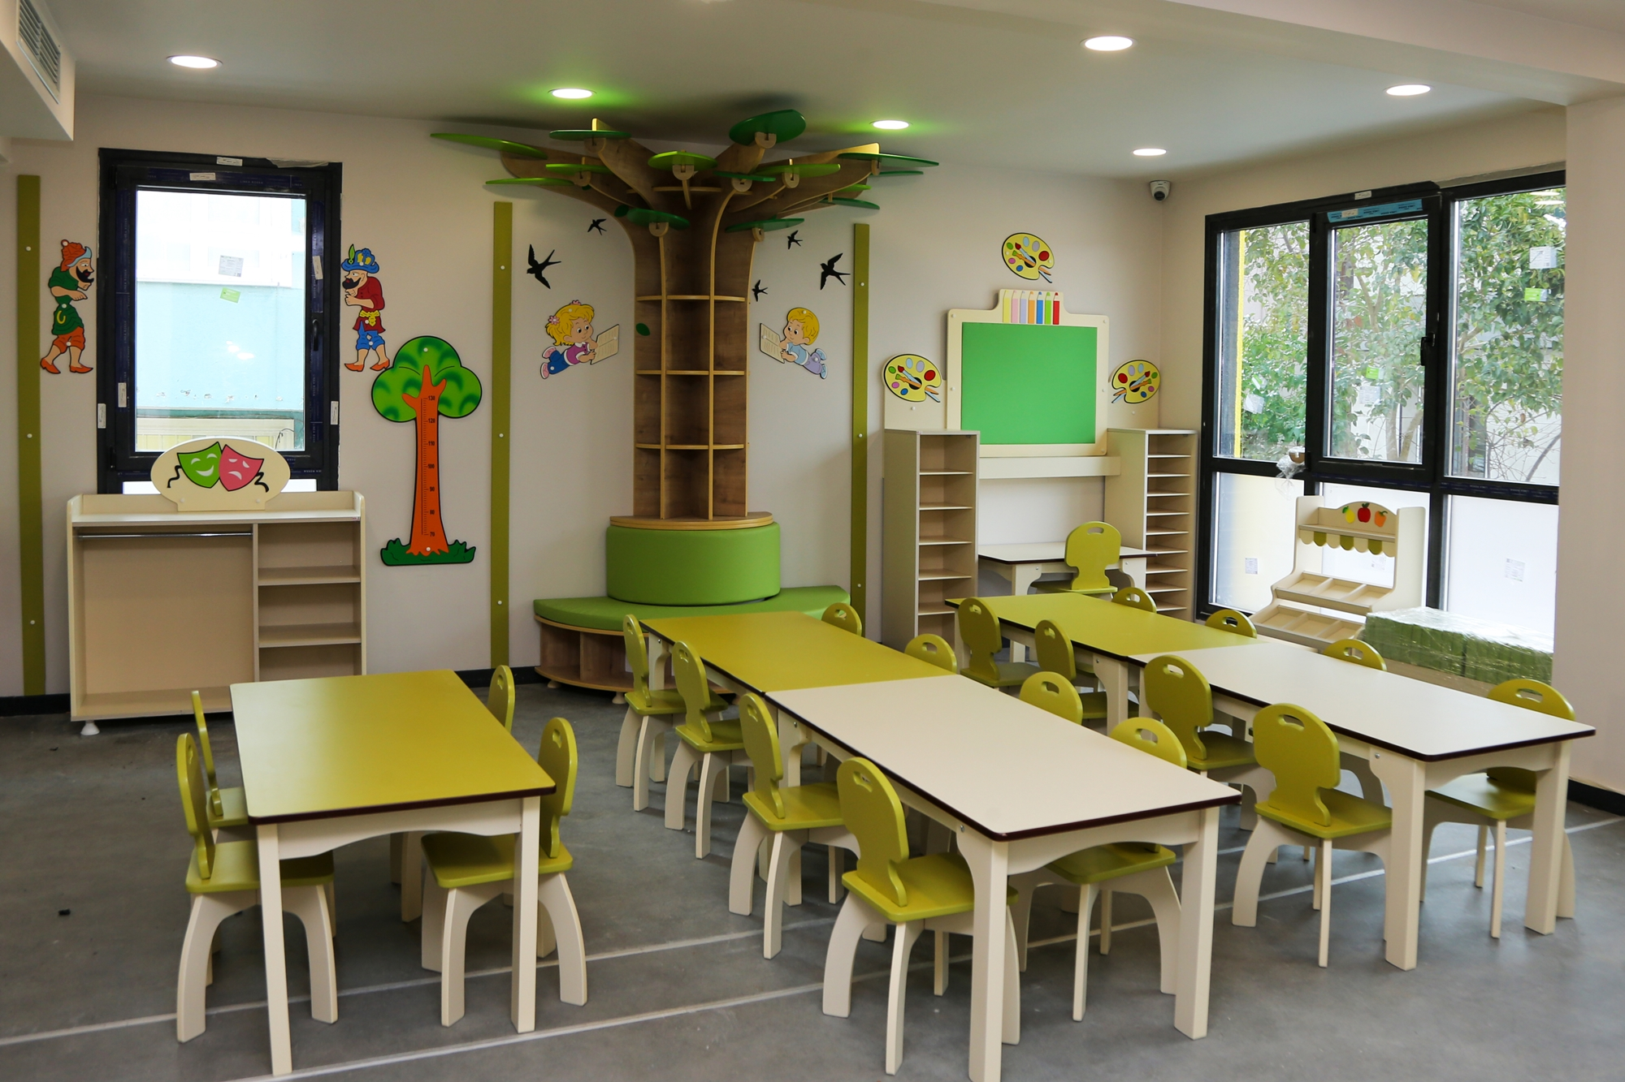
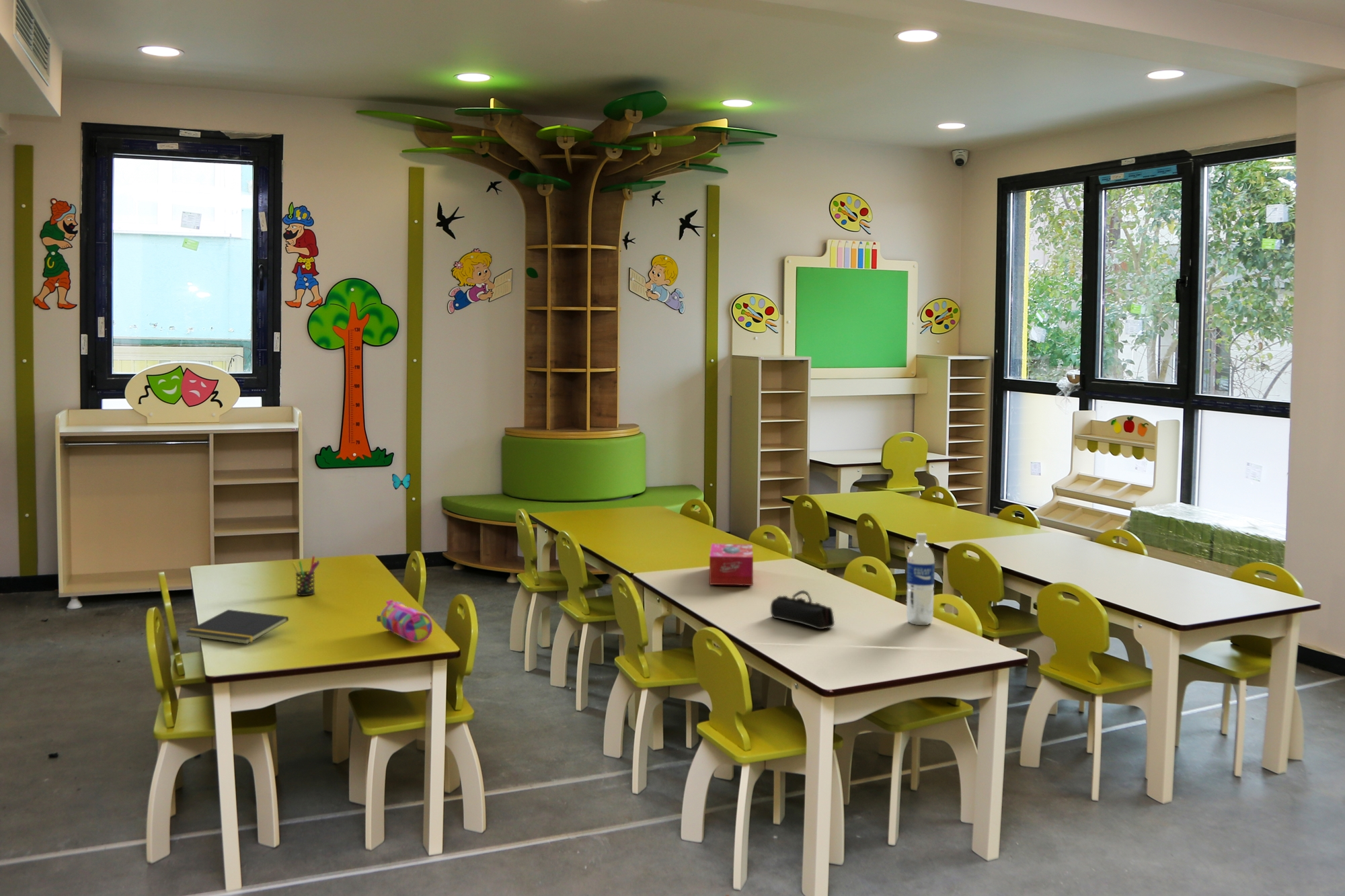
+ pencil case (405, 621)
+ pencil case (801, 606)
+ decorative butterfly (401, 481)
+ notepad (237, 626)
+ tissue box (731, 563)
+ pen holder (305, 575)
+ water bottle (920, 579)
